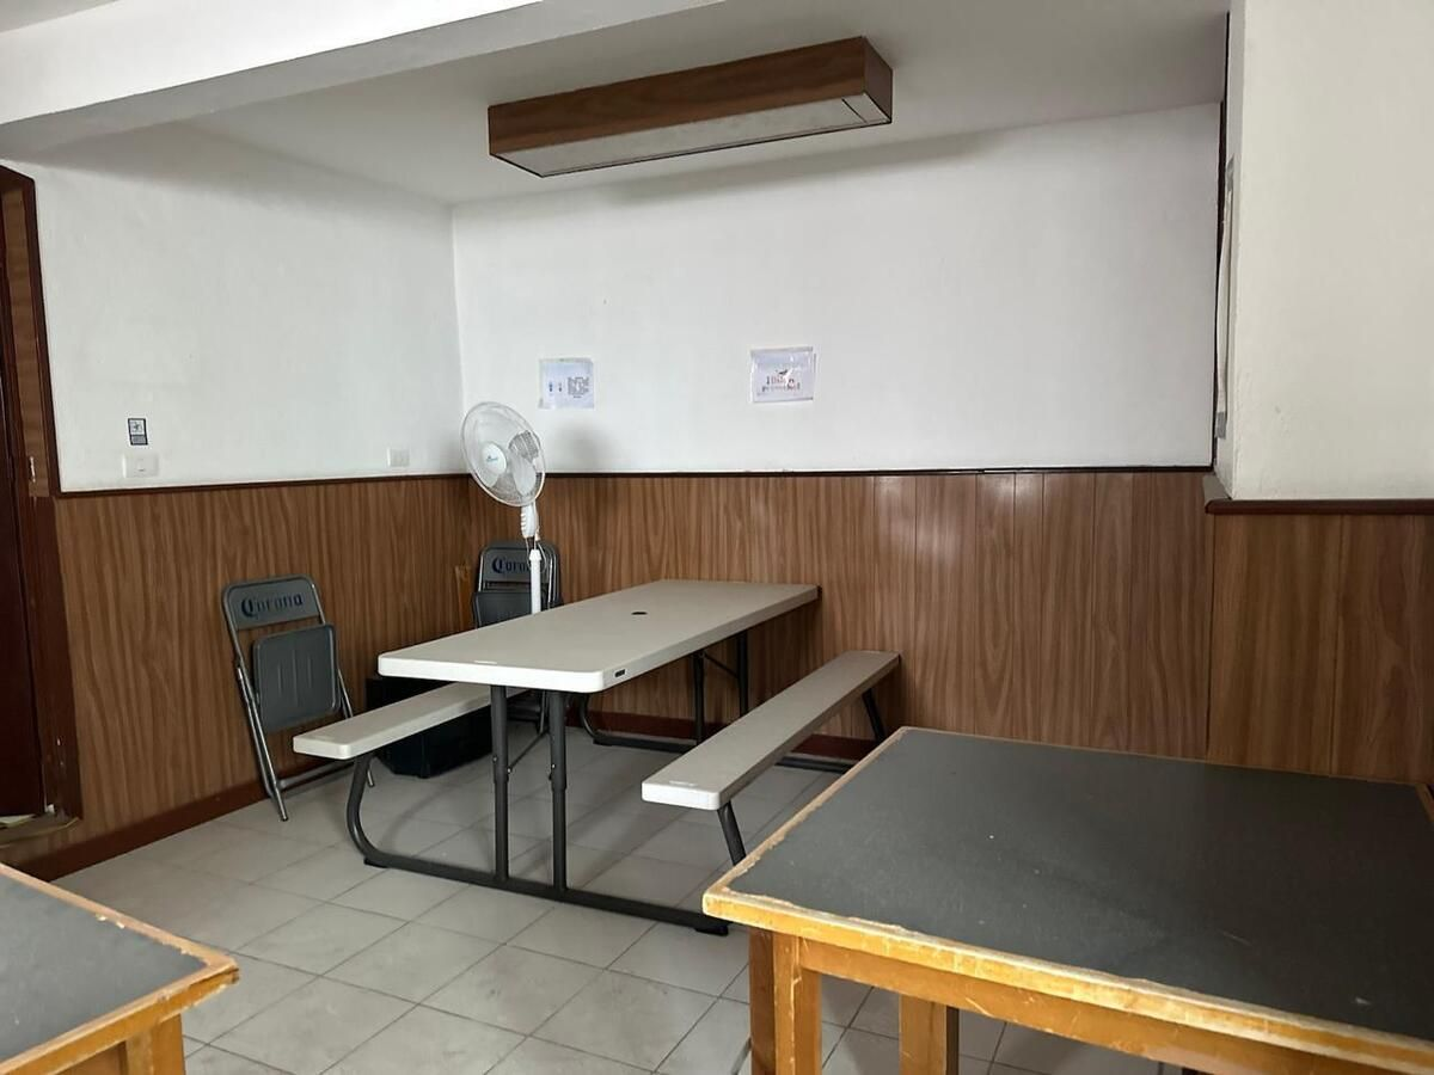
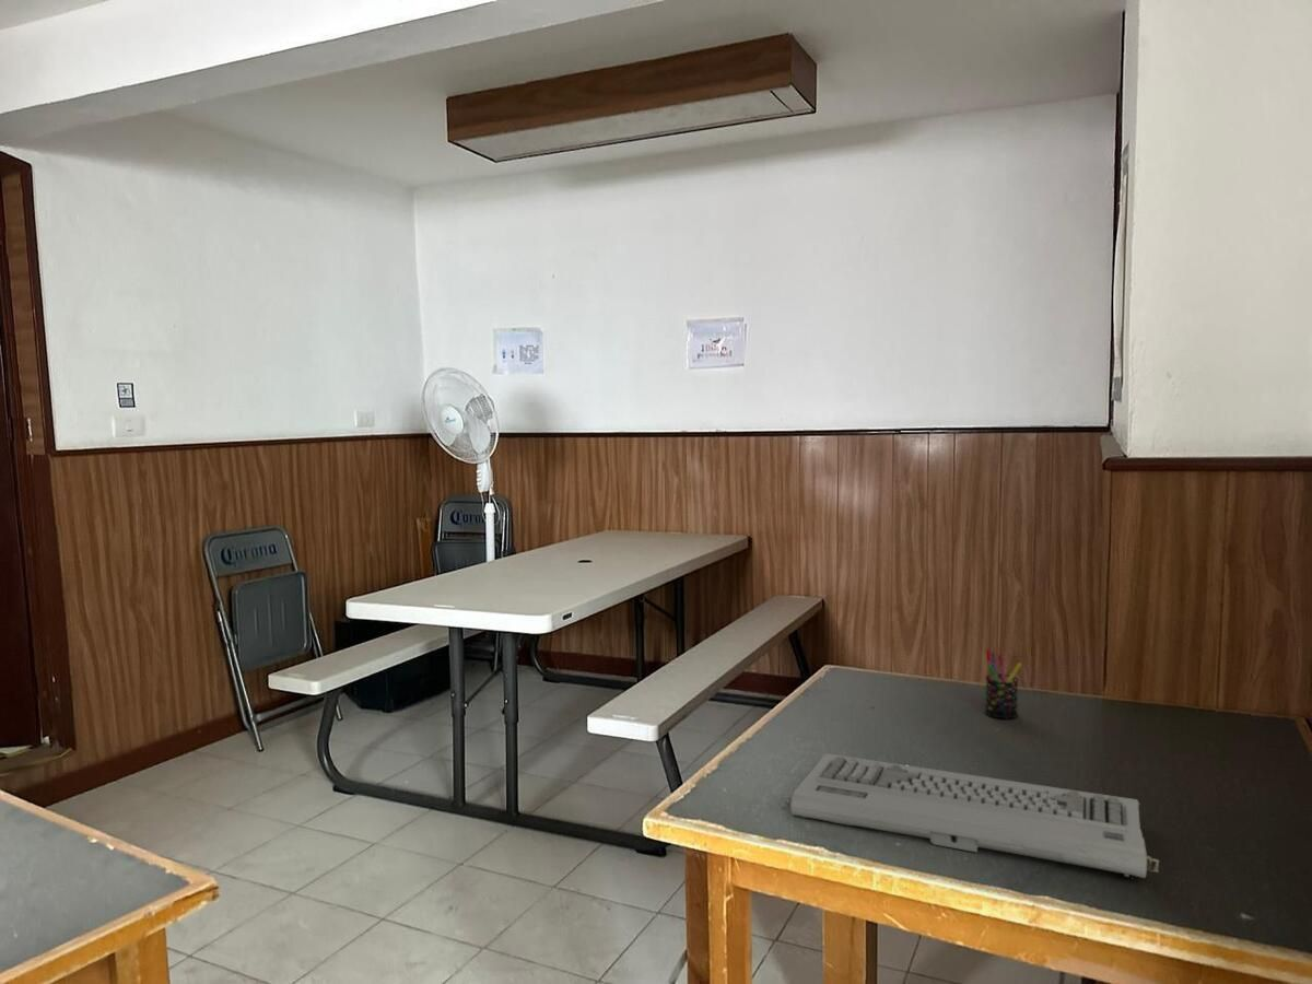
+ pen holder (997, 682)
+ computer keyboard (961, 804)
